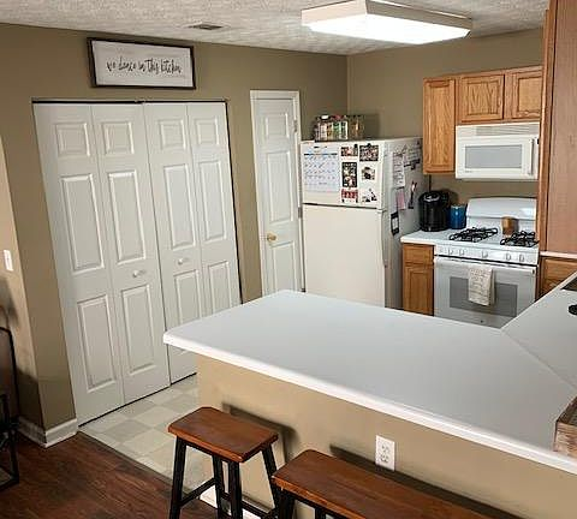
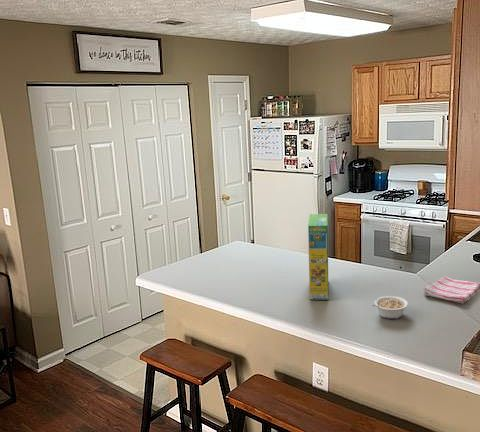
+ legume (390, 307)
+ cereal box (318, 255)
+ dish towel (453, 288)
